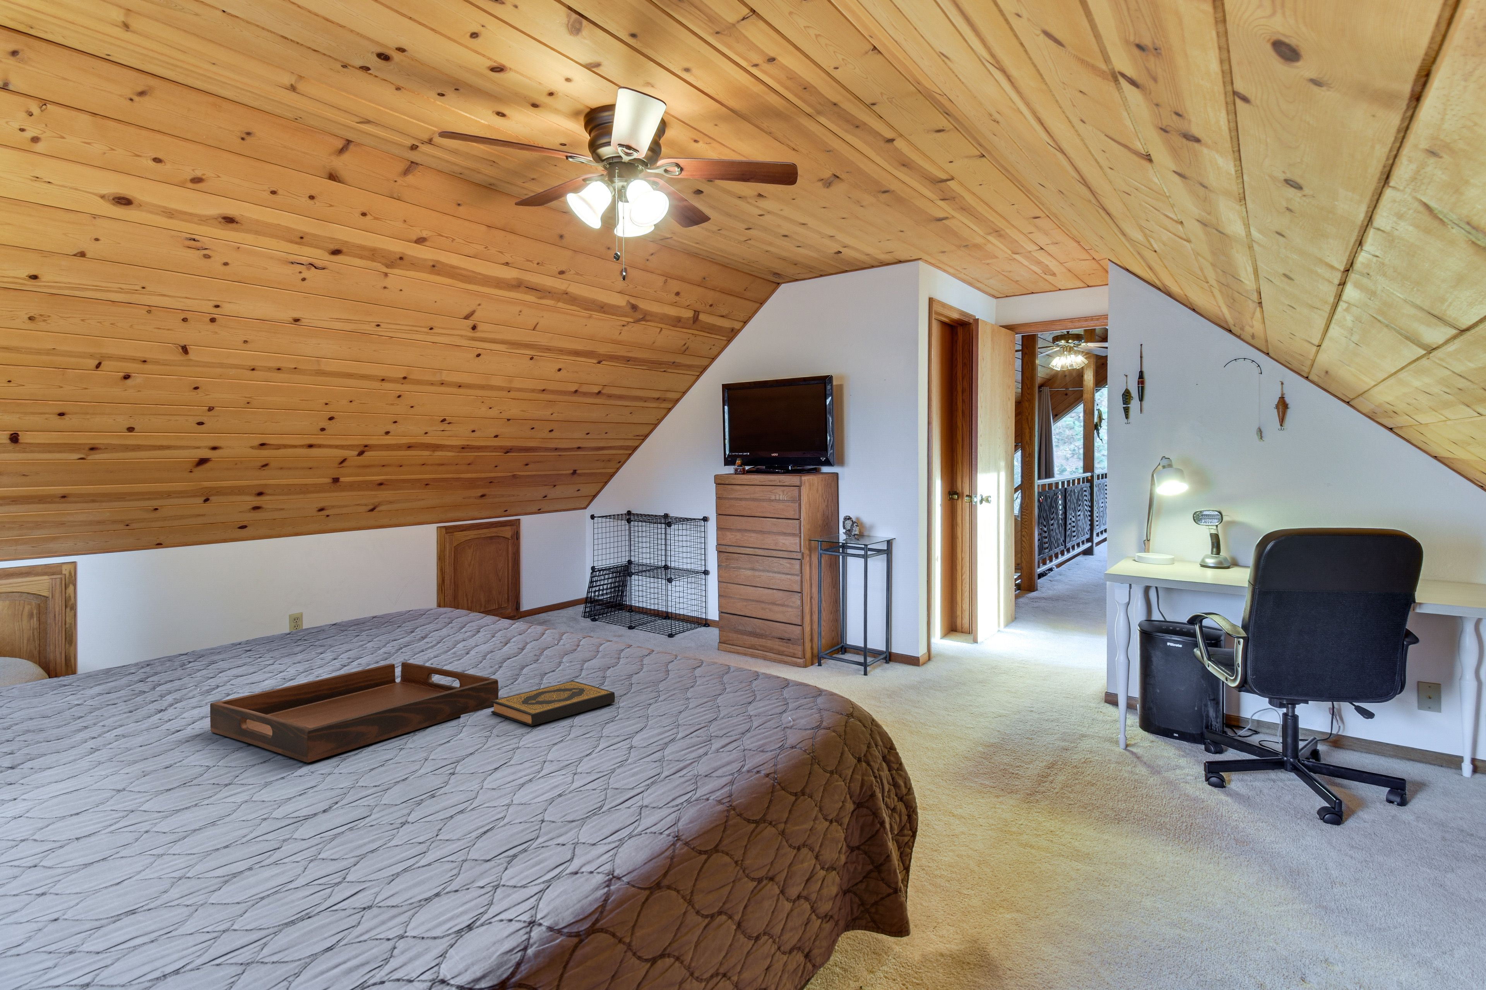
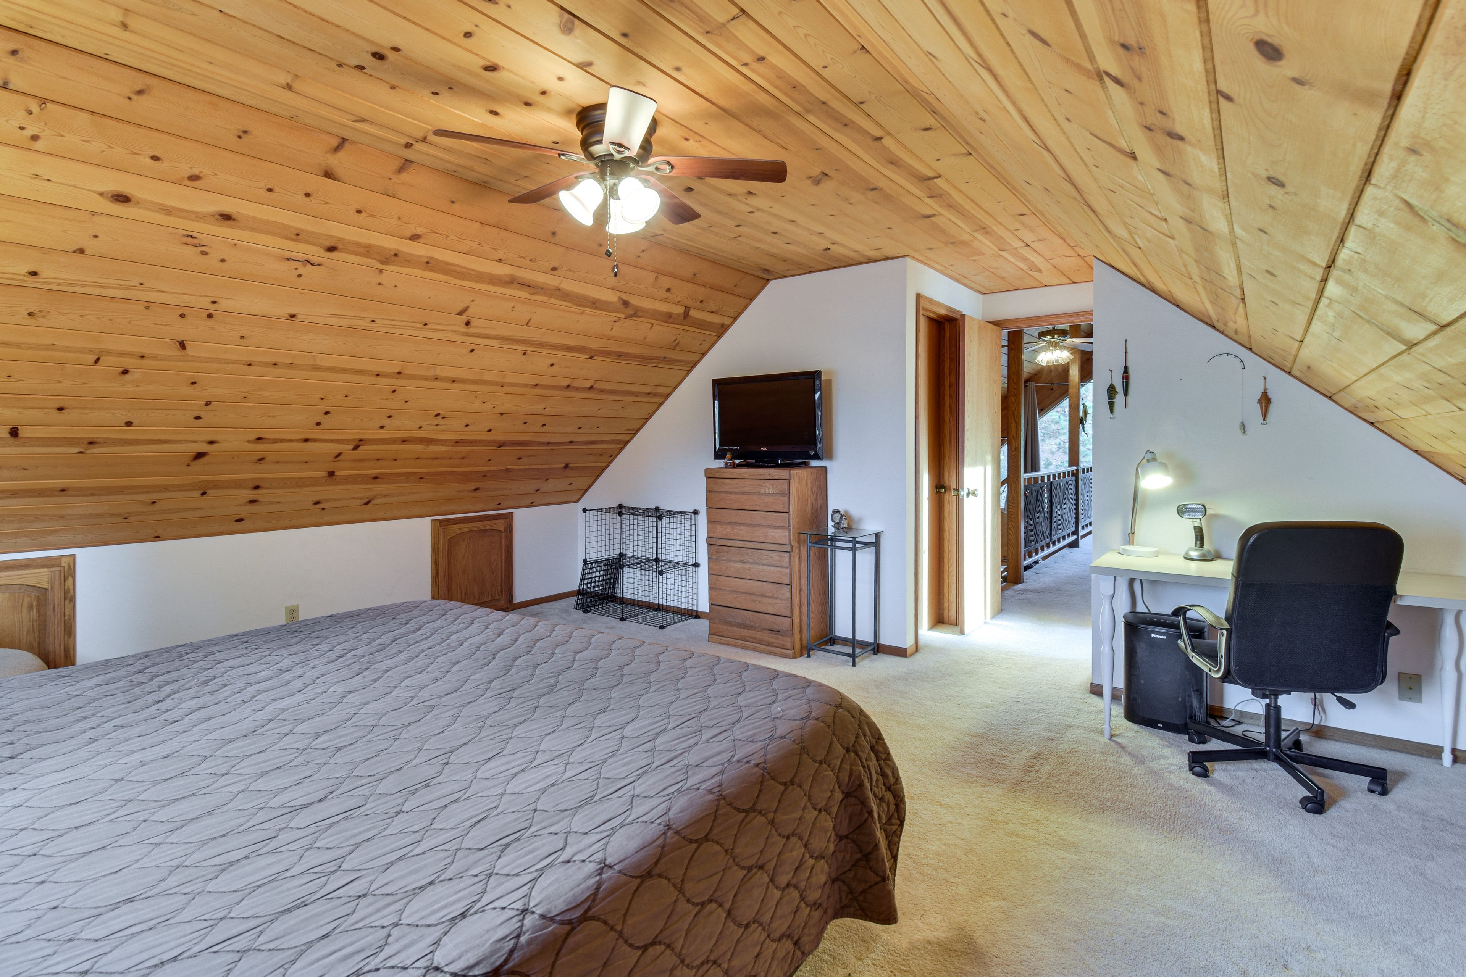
- serving tray (363, 703)
- hardback book (554, 702)
